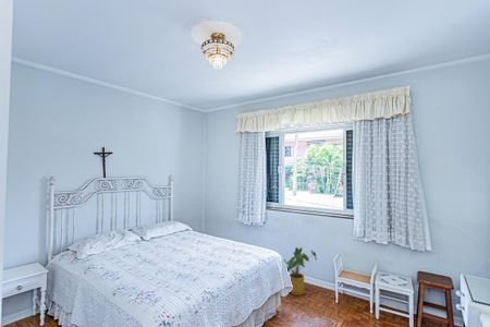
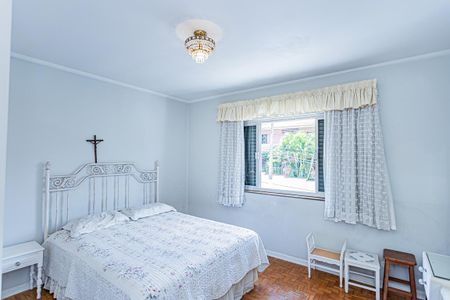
- house plant (296, 270)
